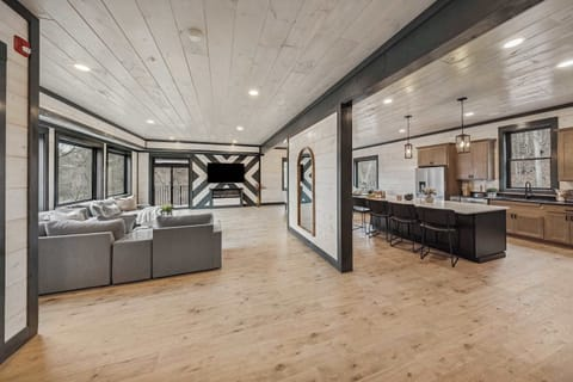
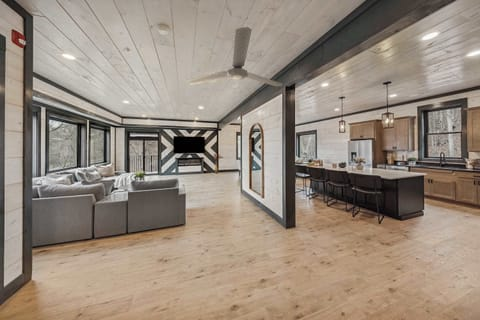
+ ceiling fan (235, 61)
